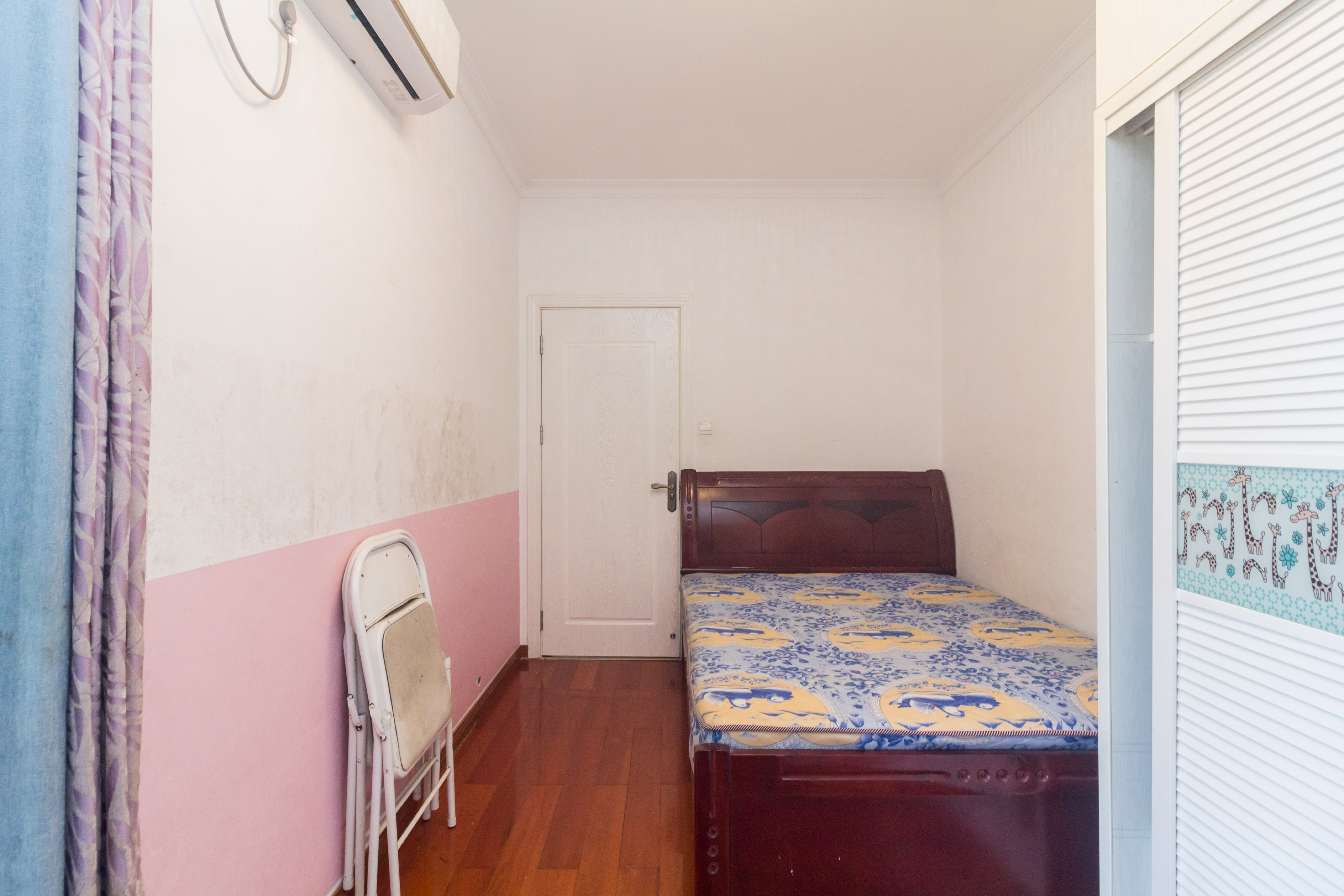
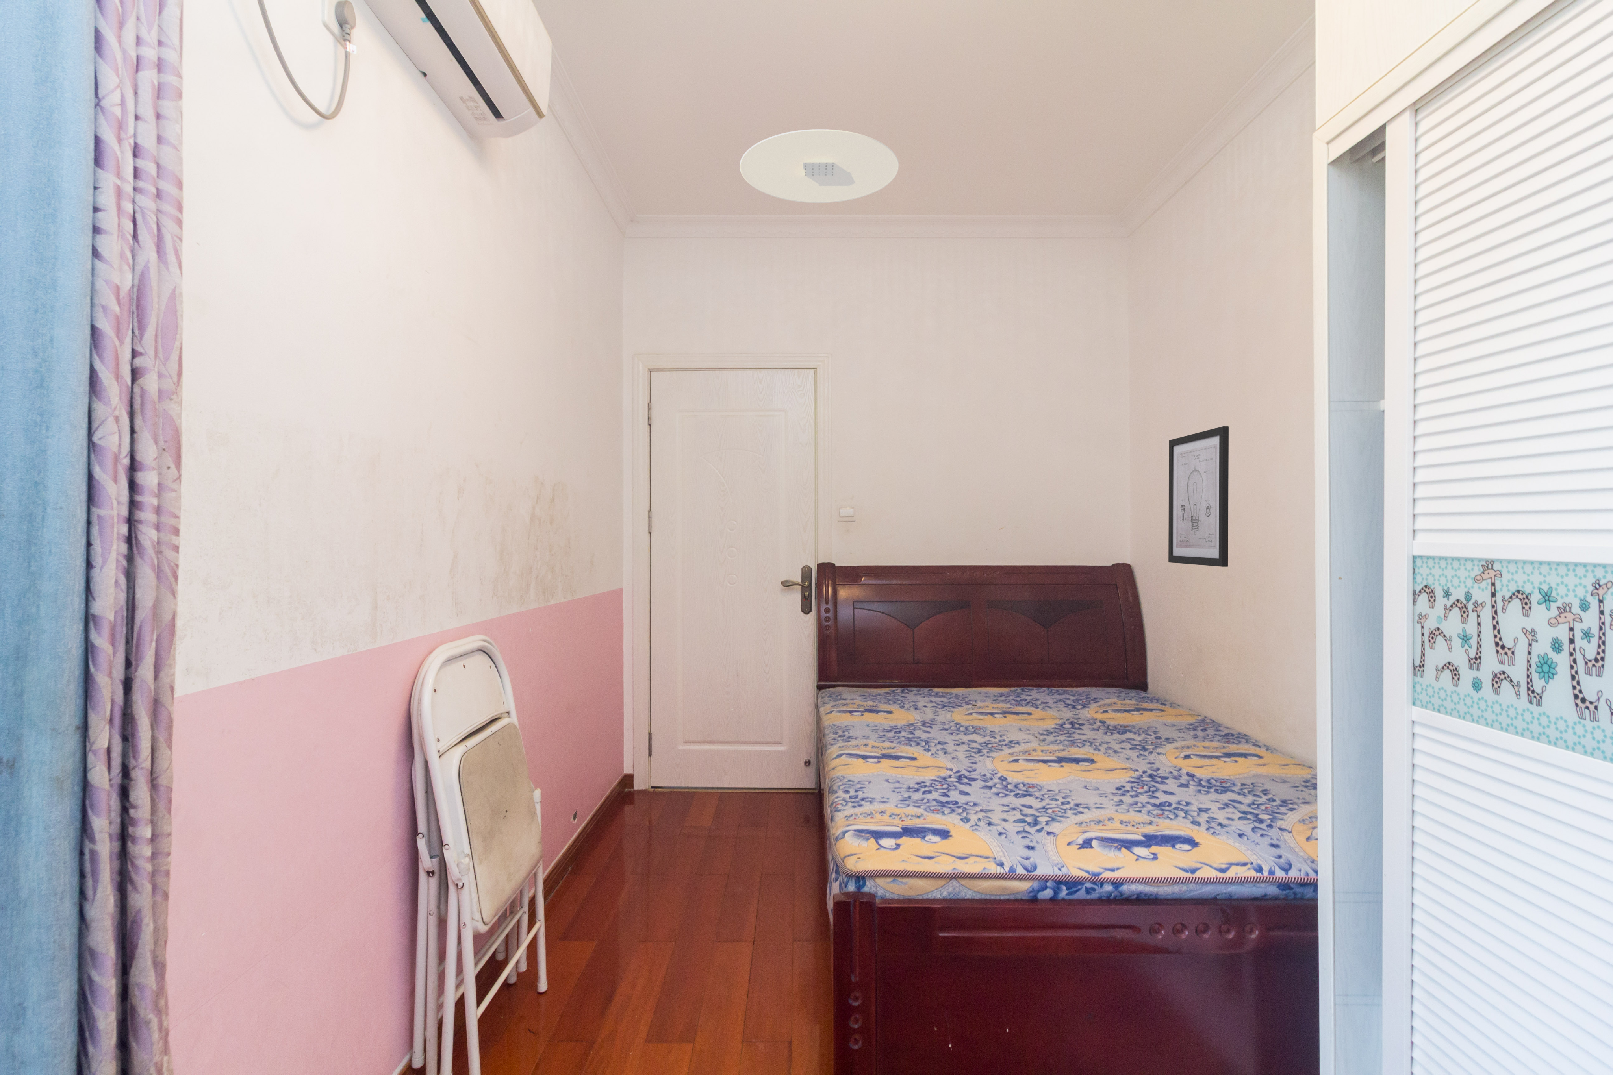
+ ceiling light (819, 162)
+ wall art (1197, 499)
